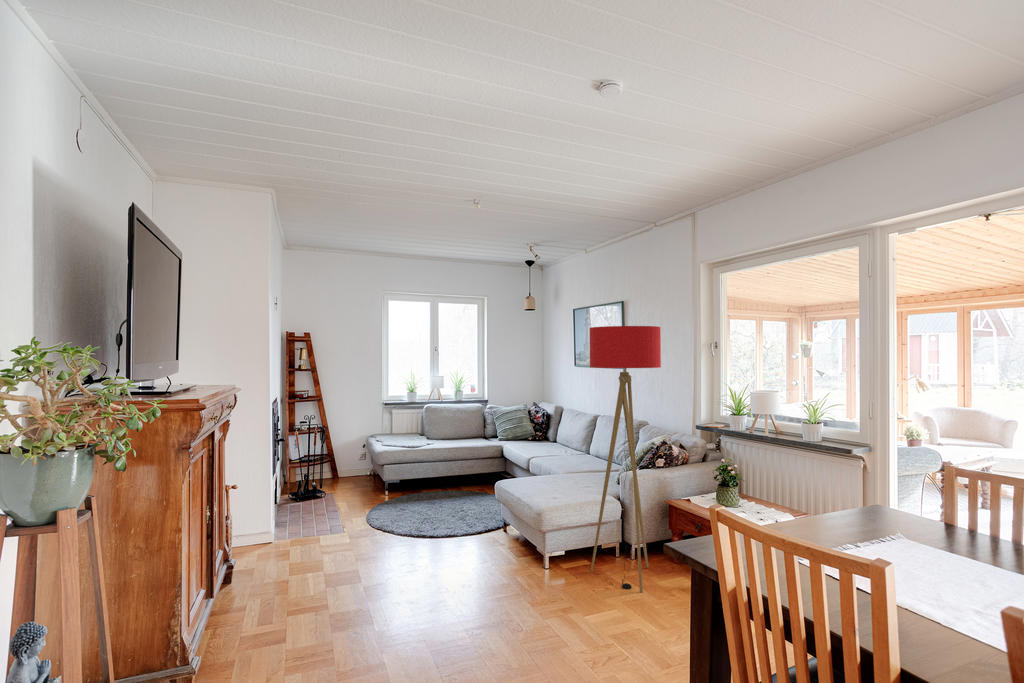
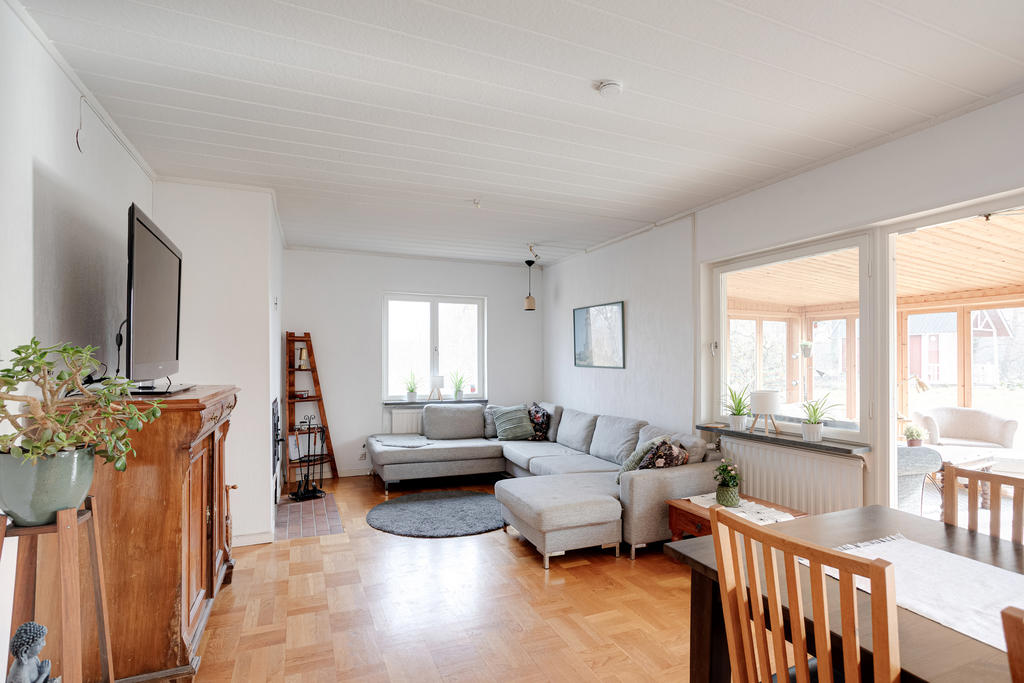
- floor lamp (624, 451)
